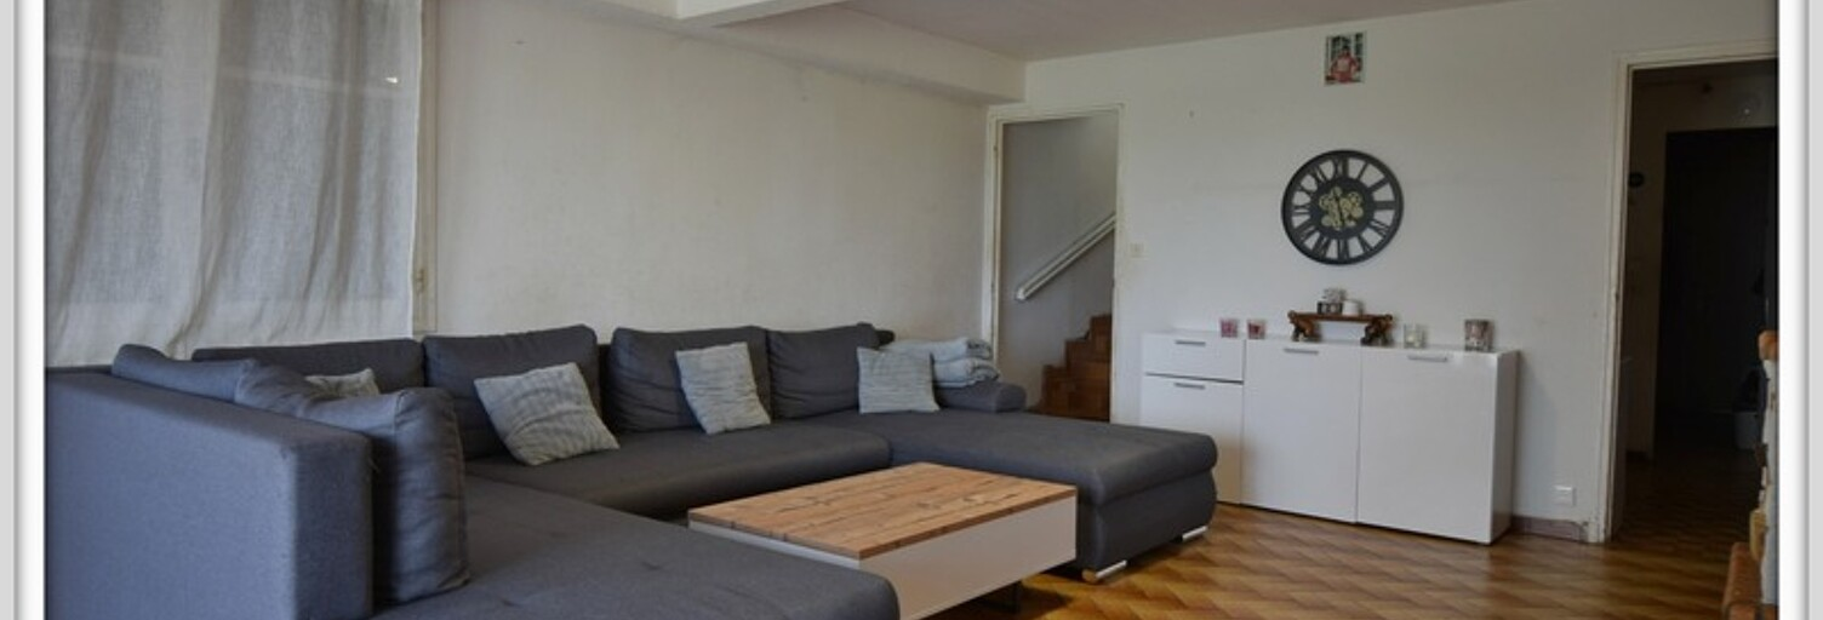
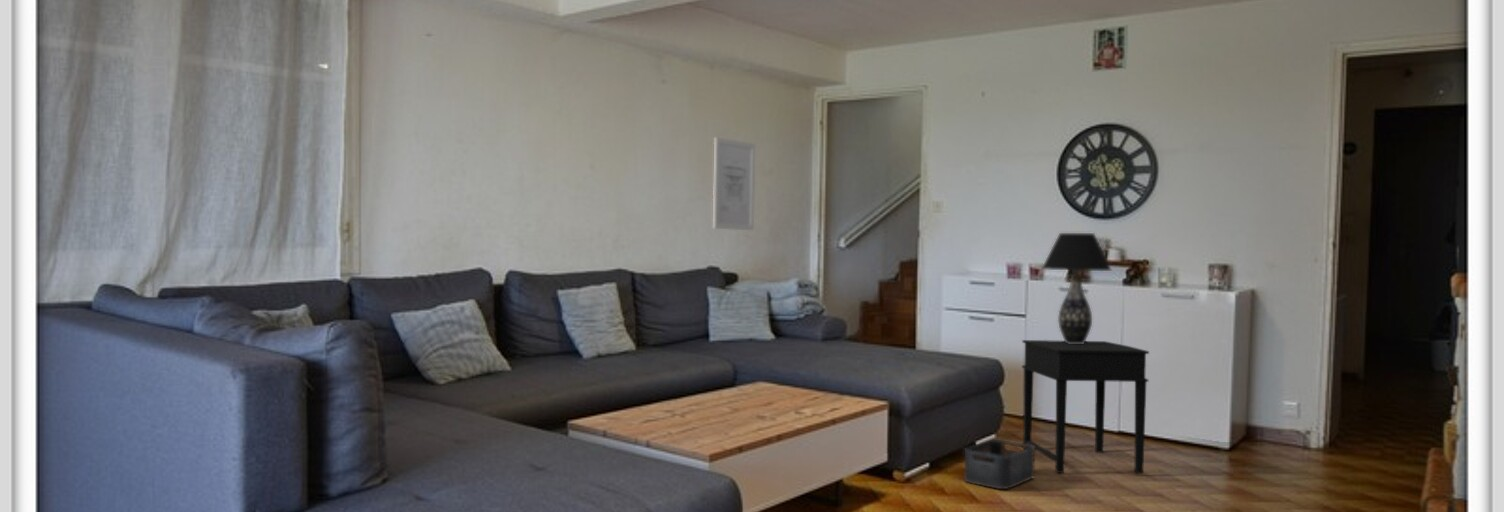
+ table lamp (1075, 288)
+ wall art (734, 185)
+ side table (1095, 403)
+ storage bin (999, 463)
